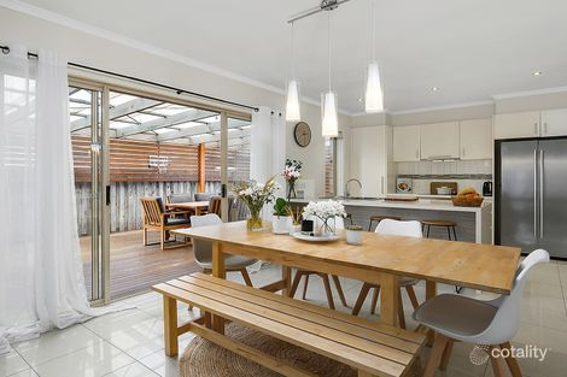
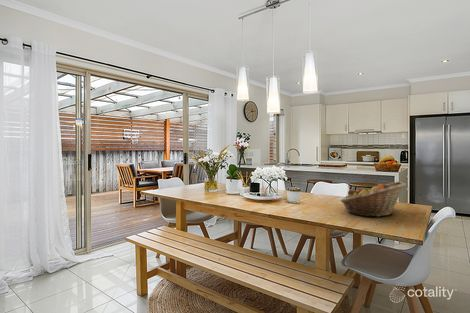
+ fruit basket (372, 196)
